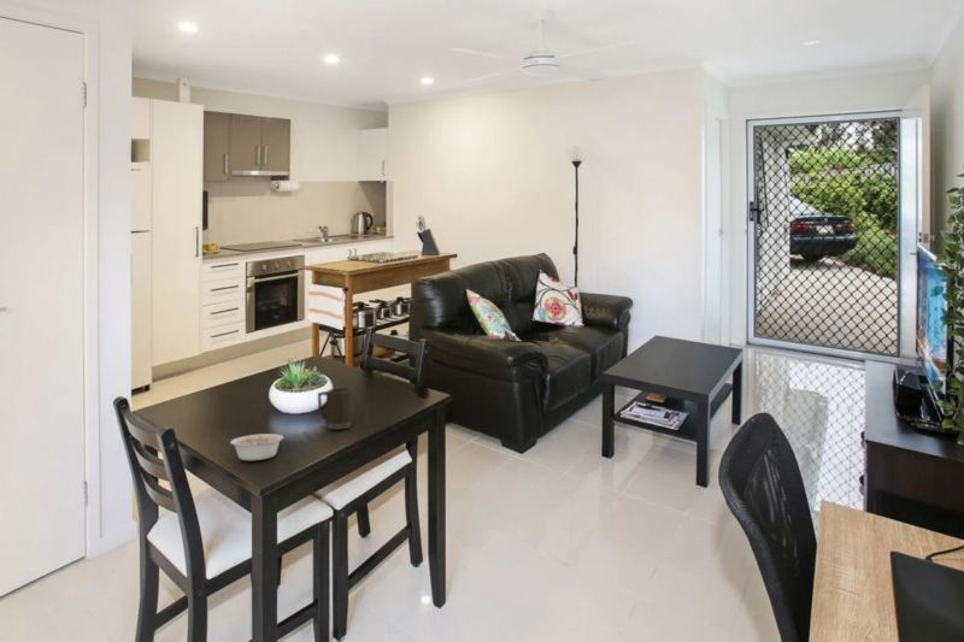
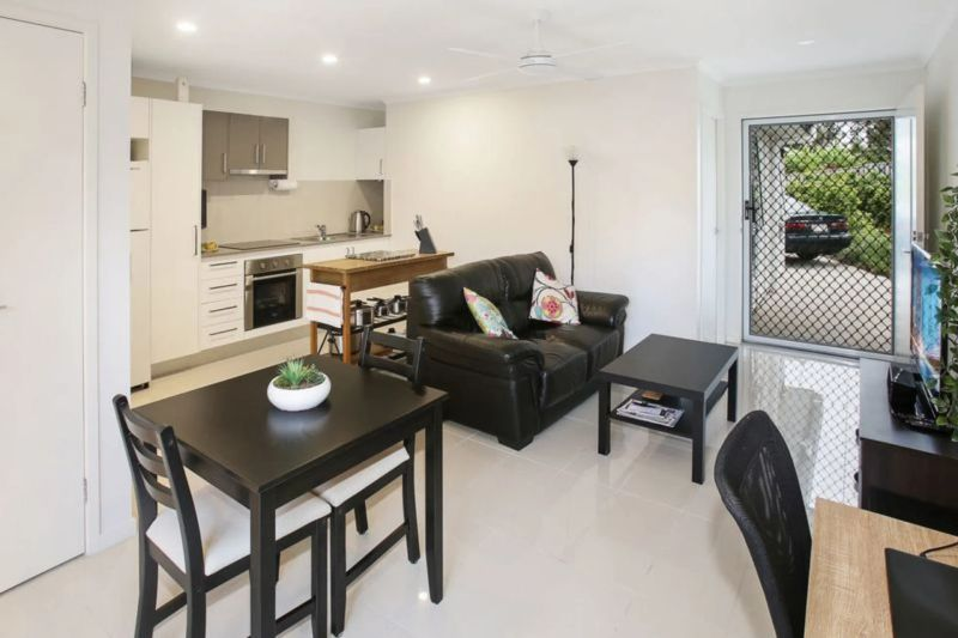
- legume (259, 446)
- mug (335, 407)
